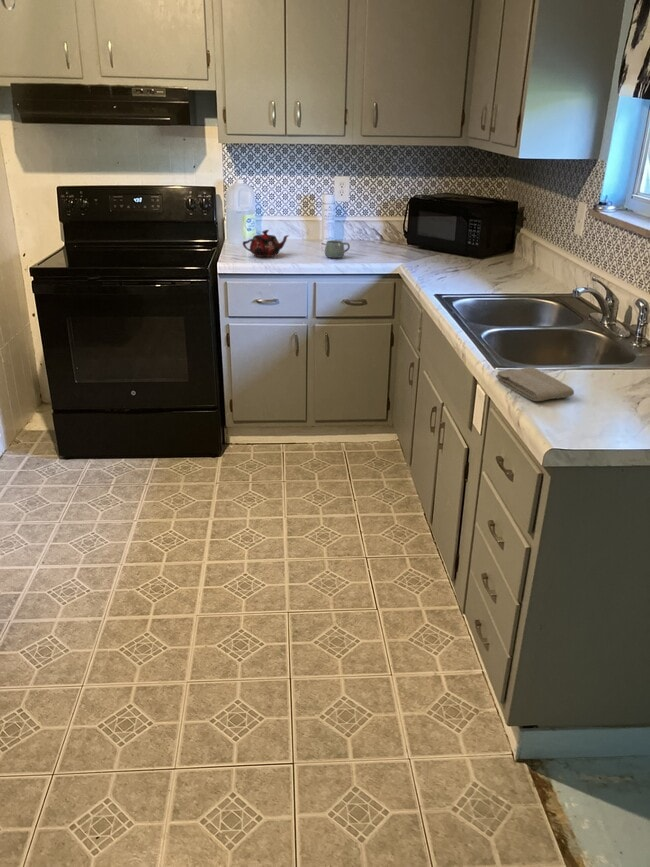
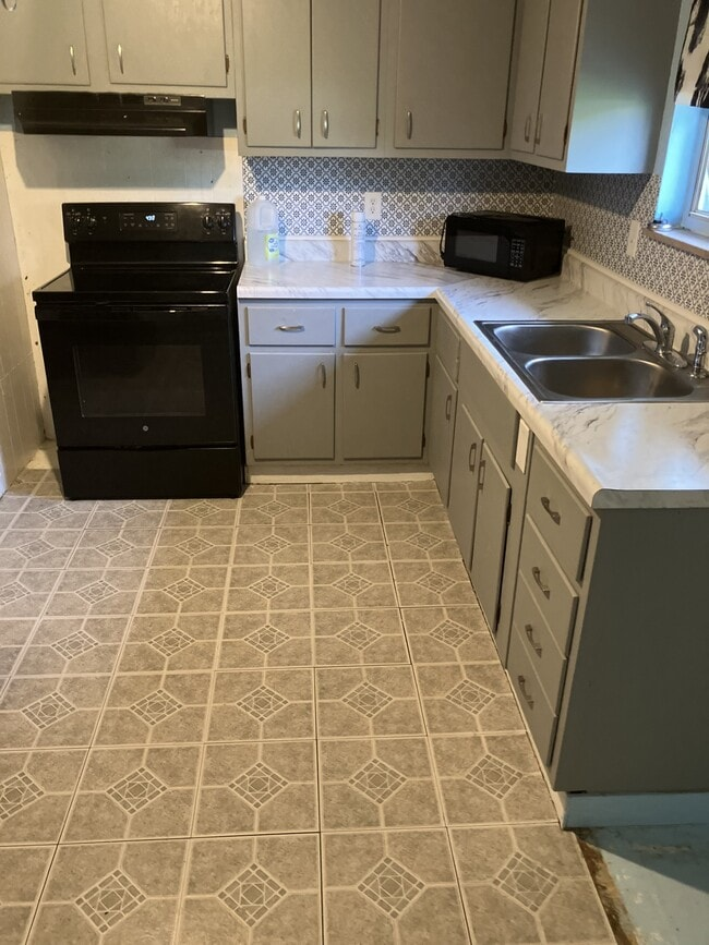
- washcloth (533, 382)
- teapot (266, 242)
- mug (337, 249)
